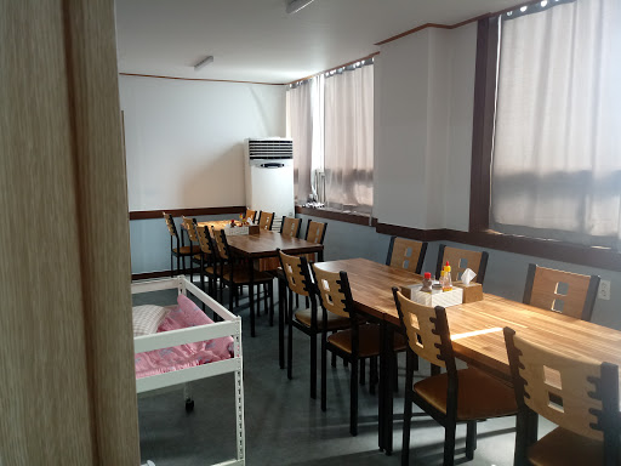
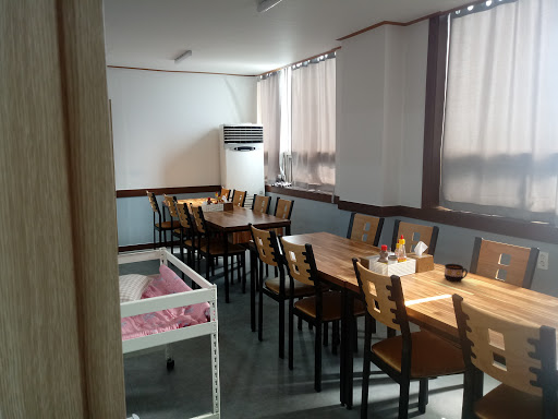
+ cup (453, 273)
